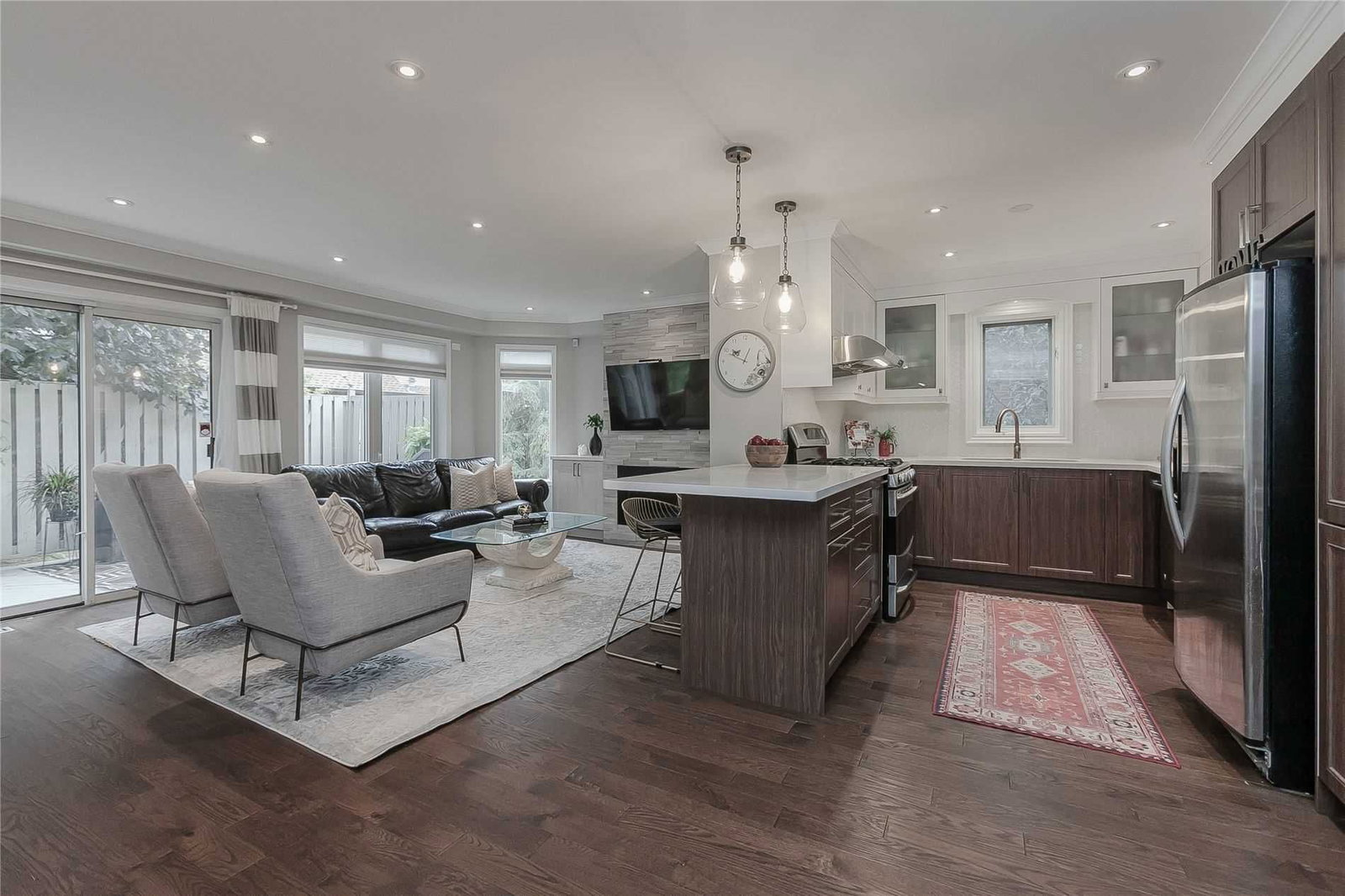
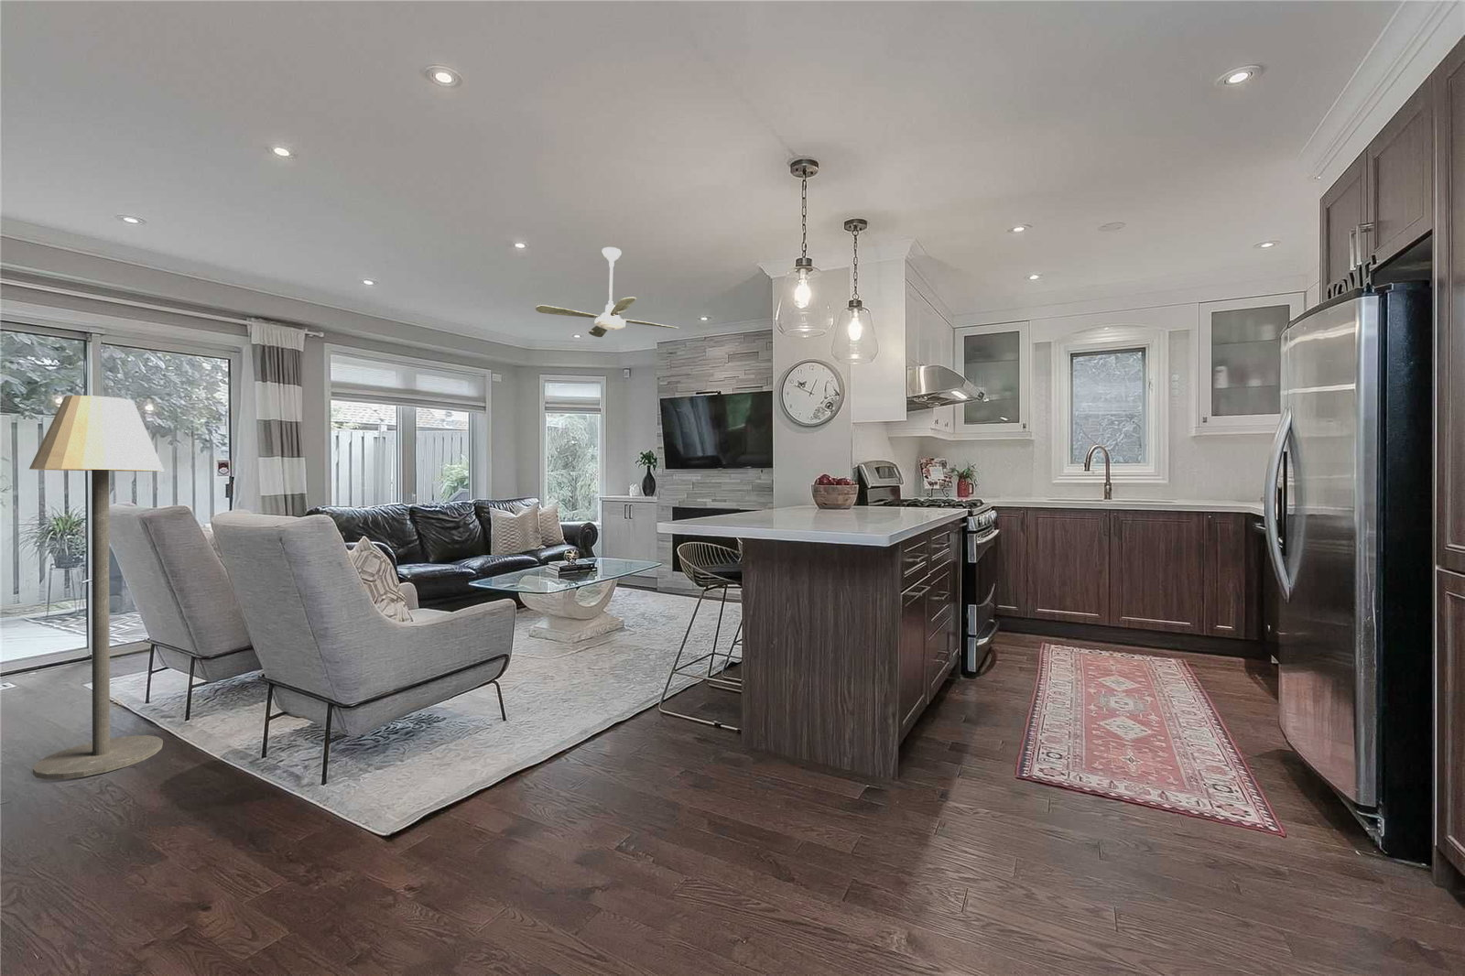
+ ceiling fan (610, 288)
+ floor lamp (100, 578)
